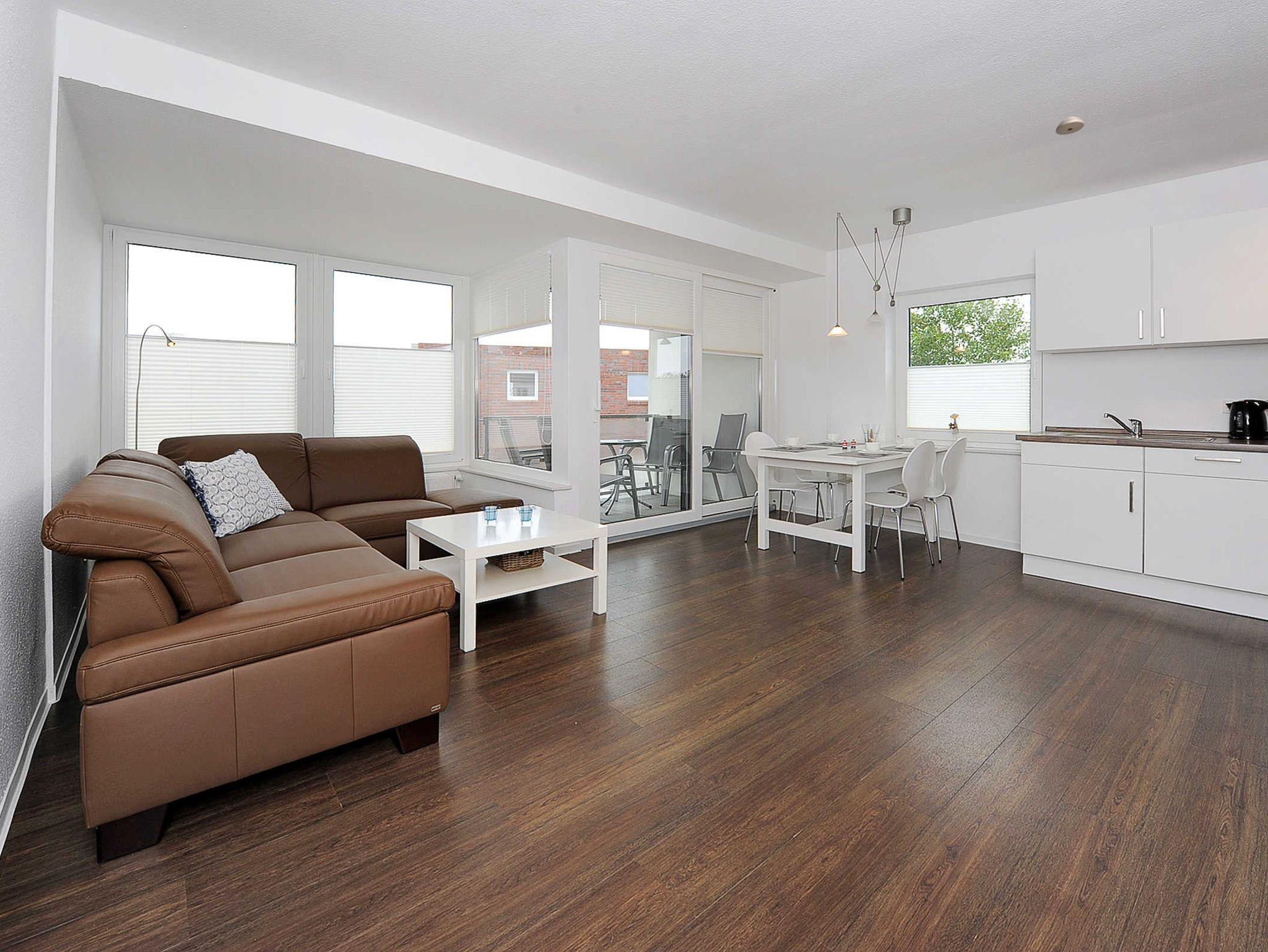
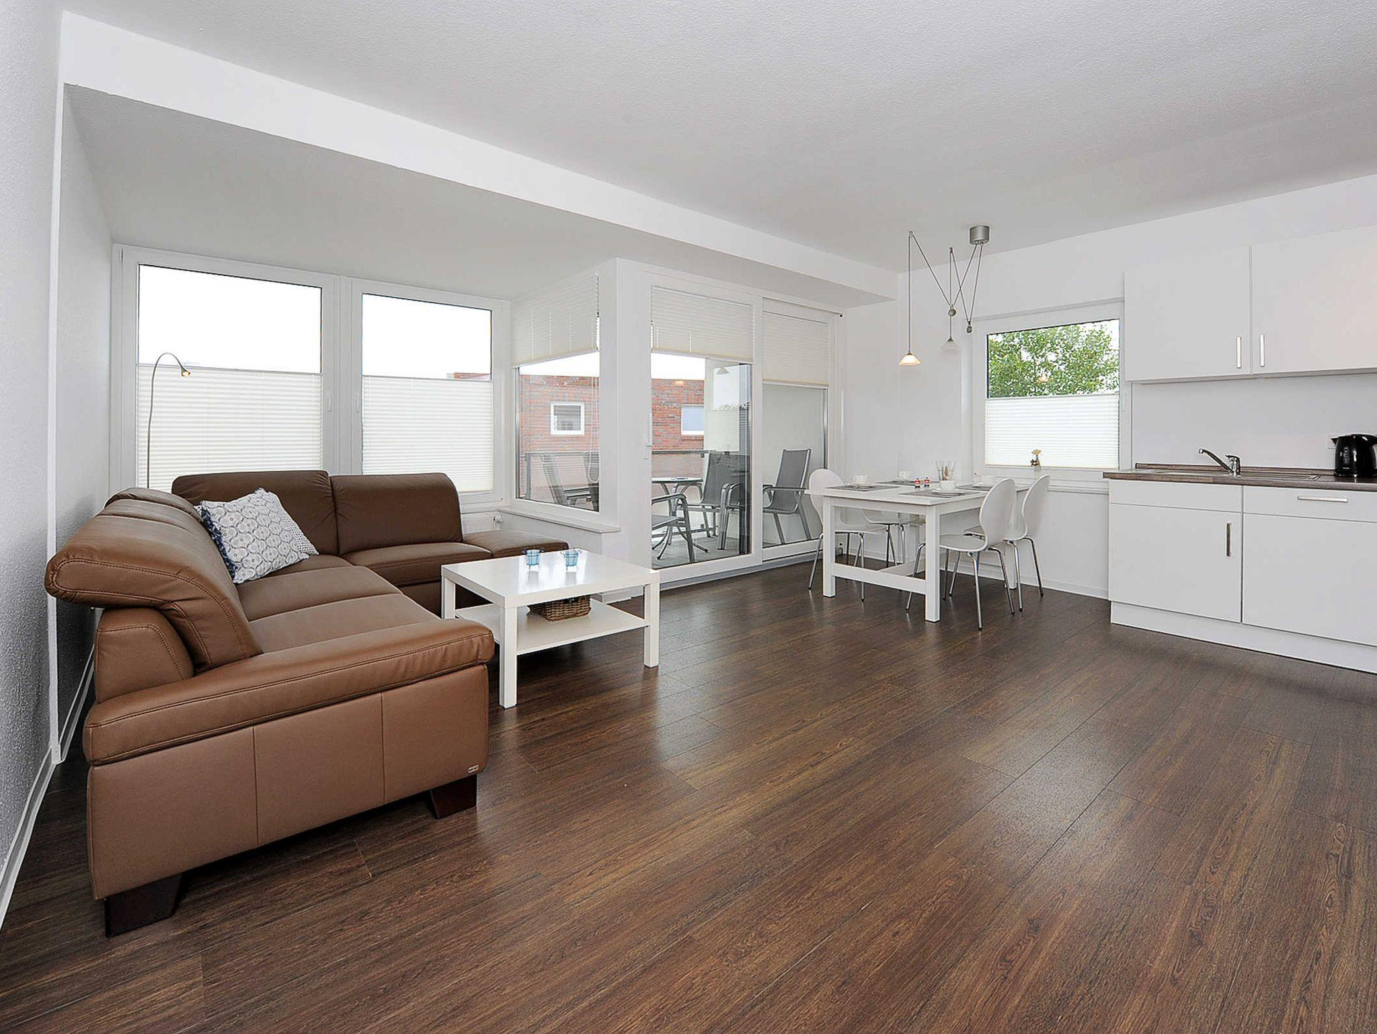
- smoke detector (1070, 124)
